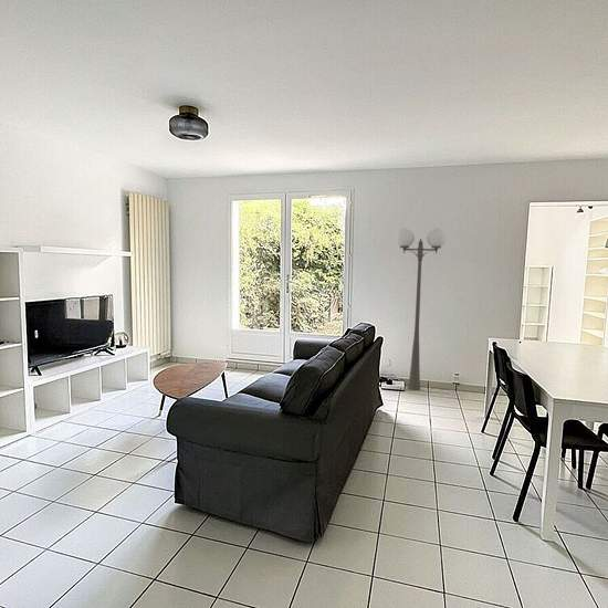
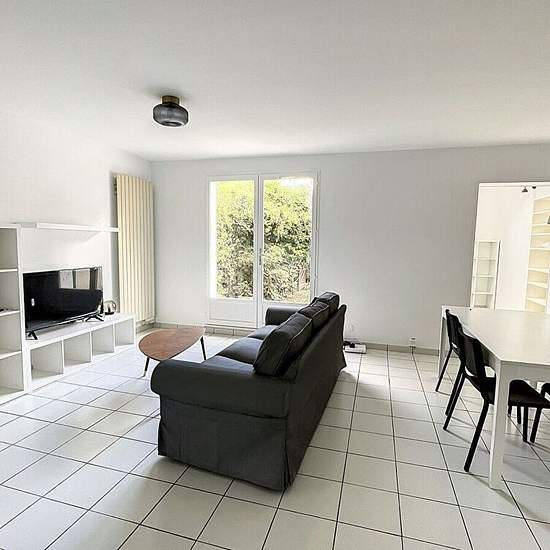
- floor lamp (417, 310)
